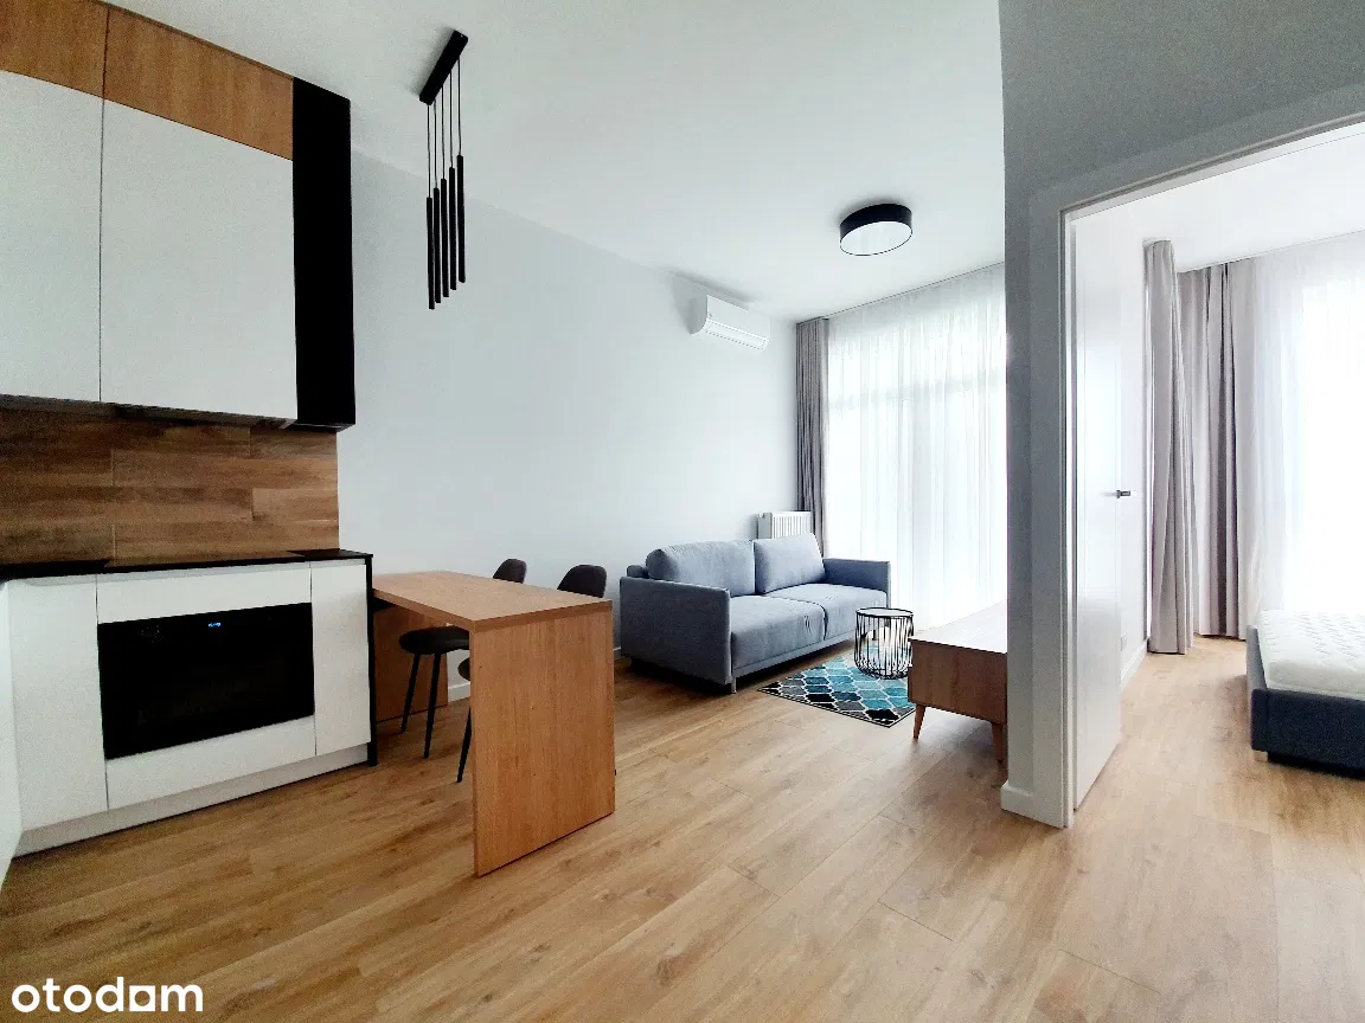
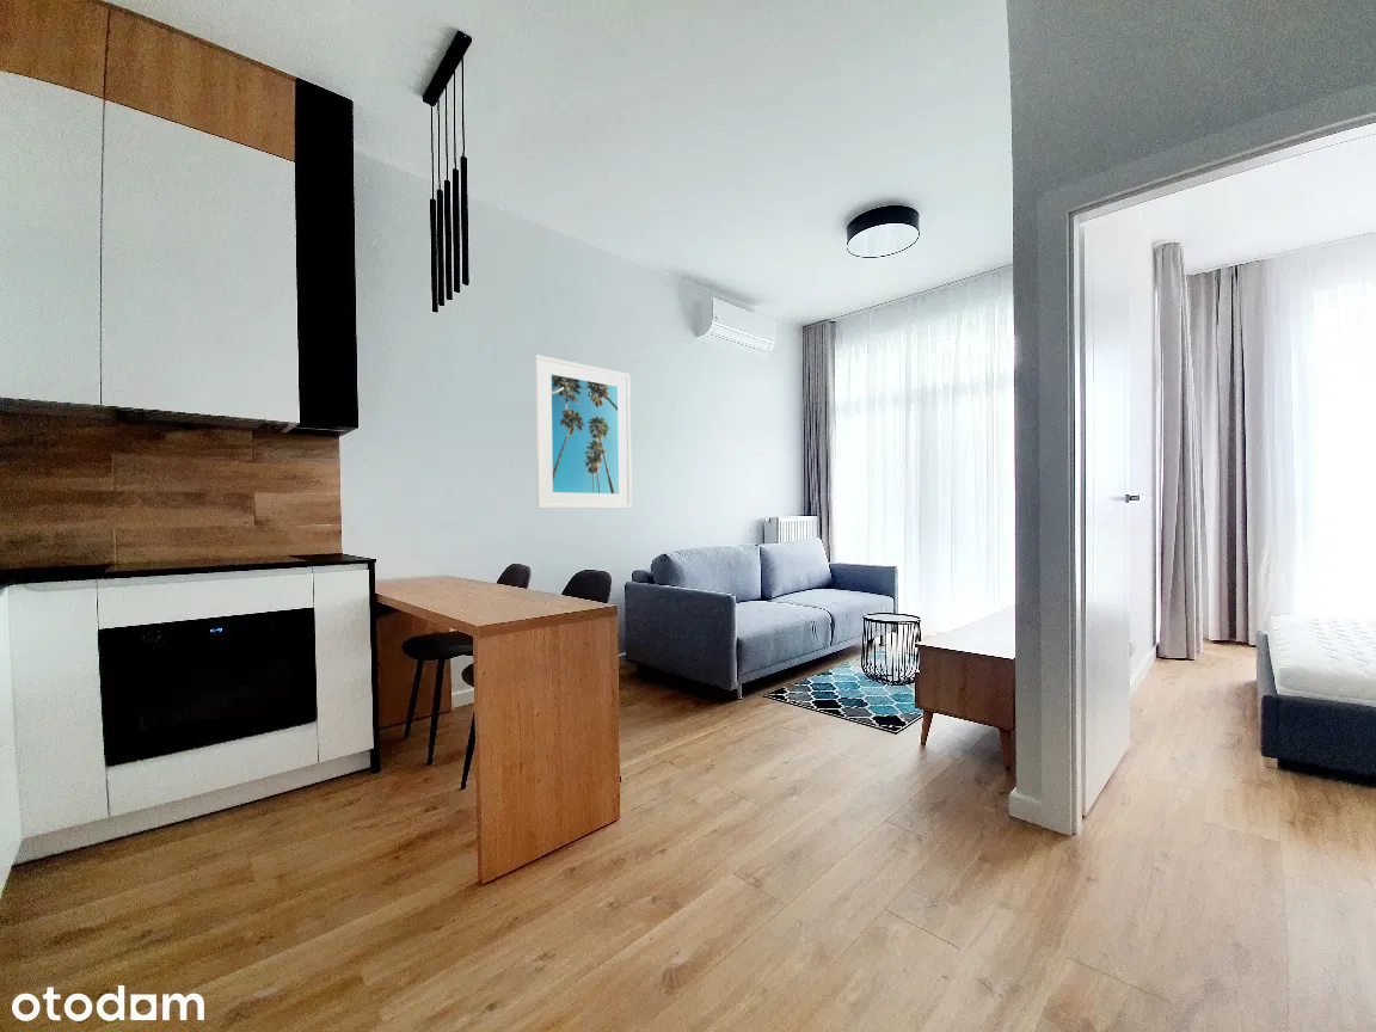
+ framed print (585, 436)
